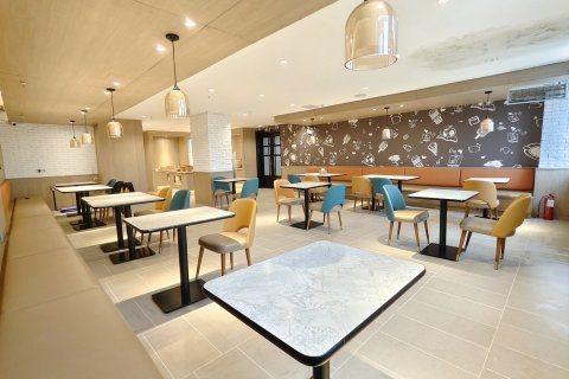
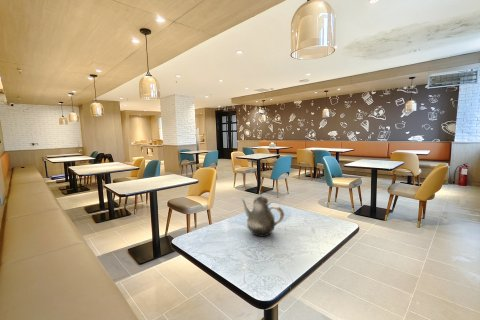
+ teapot (261, 212)
